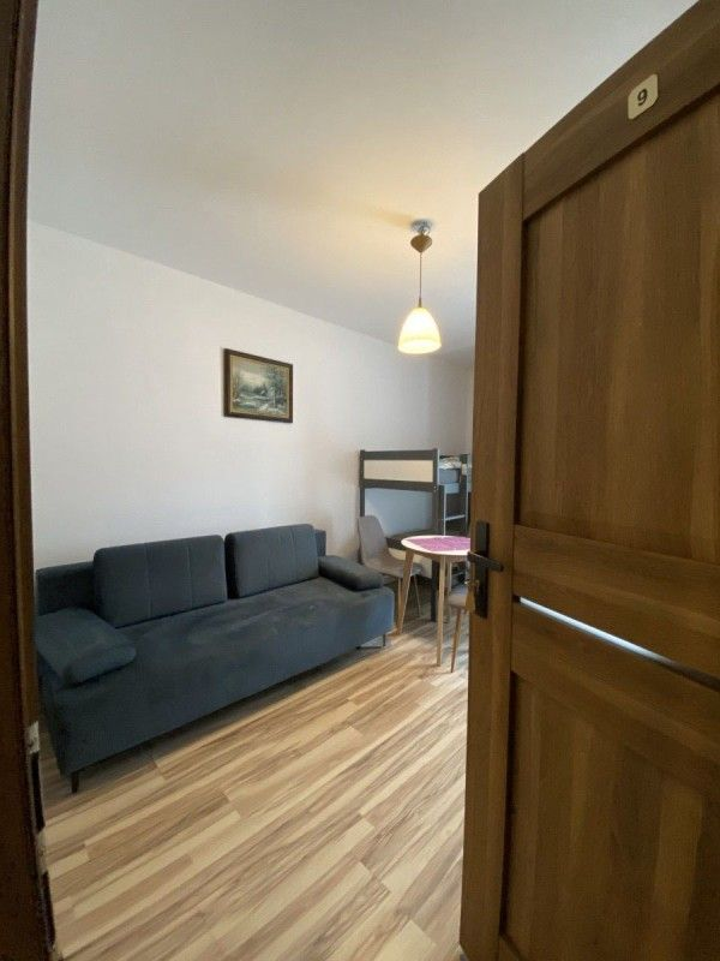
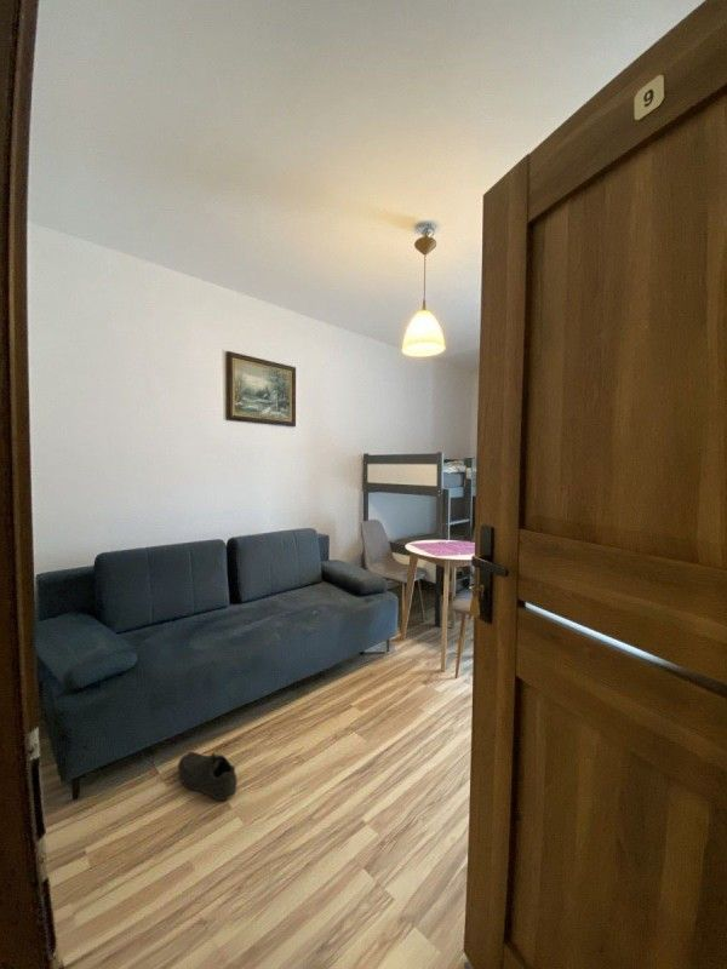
+ shoe (208, 762)
